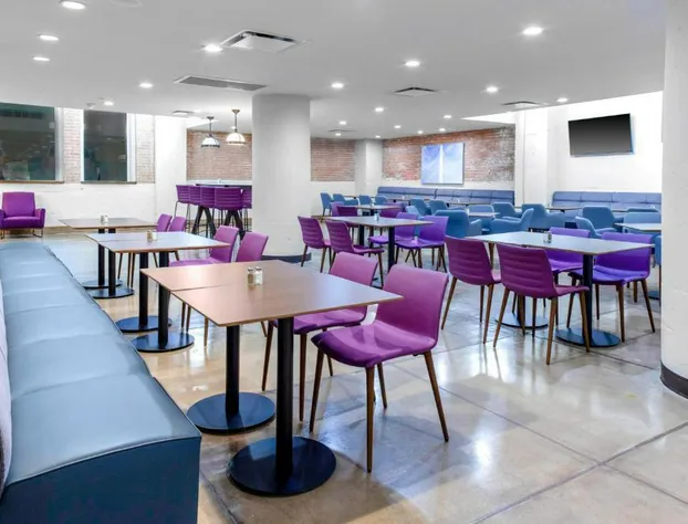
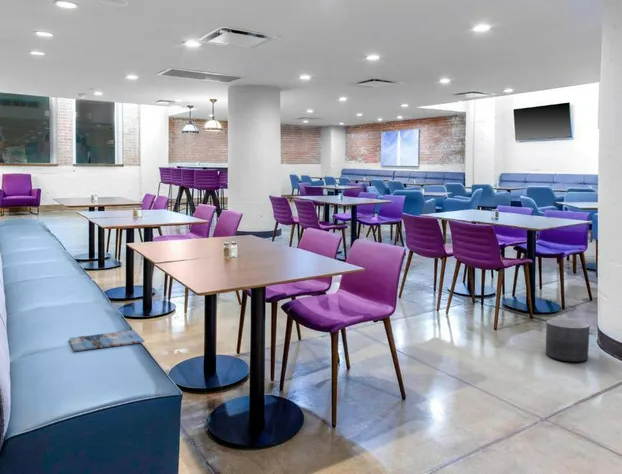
+ magazine (106, 340)
+ planter (567, 339)
